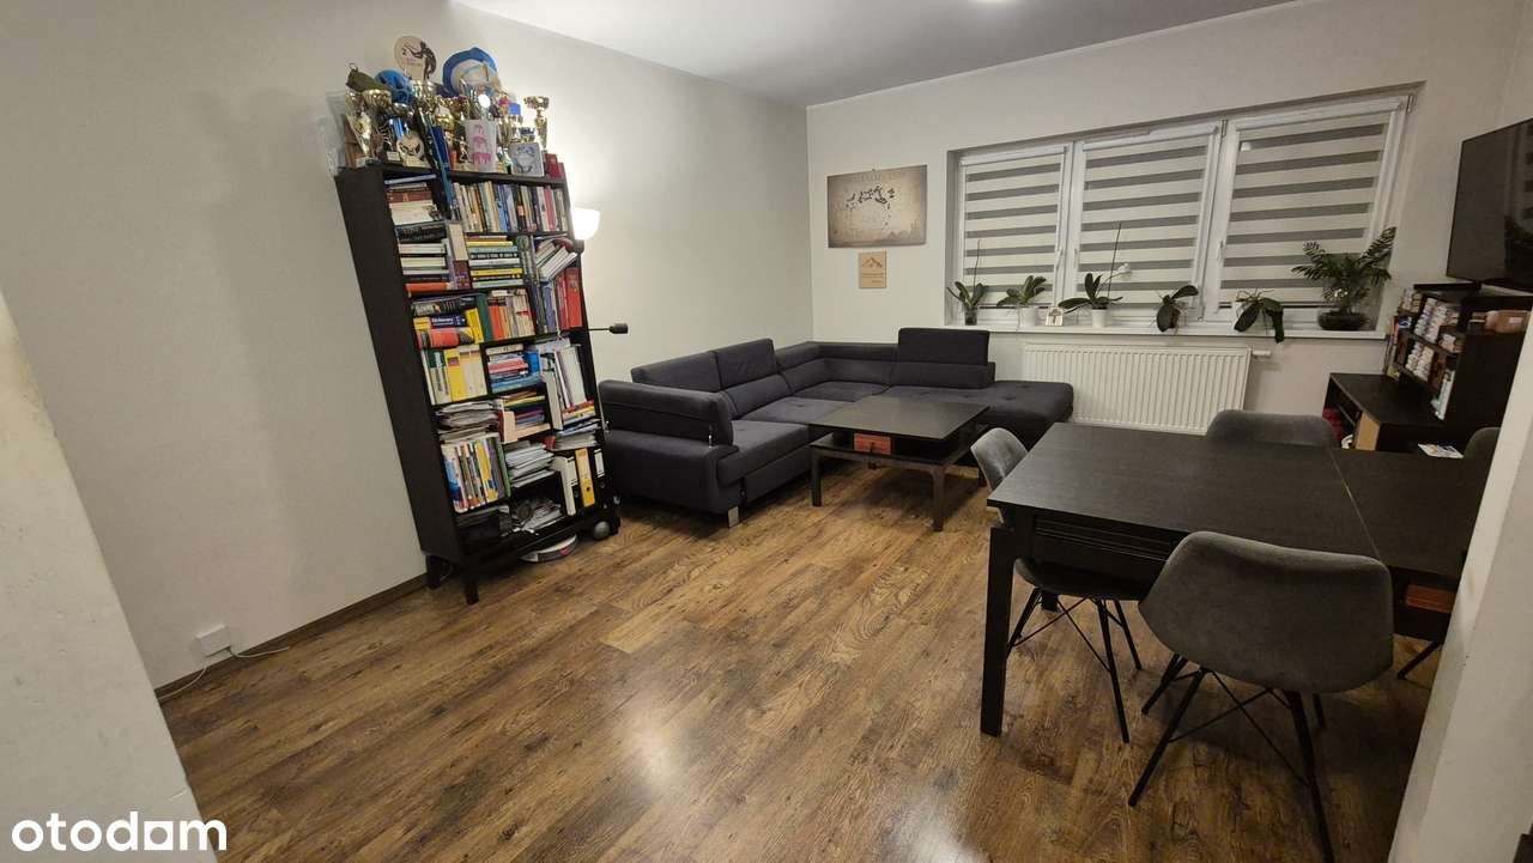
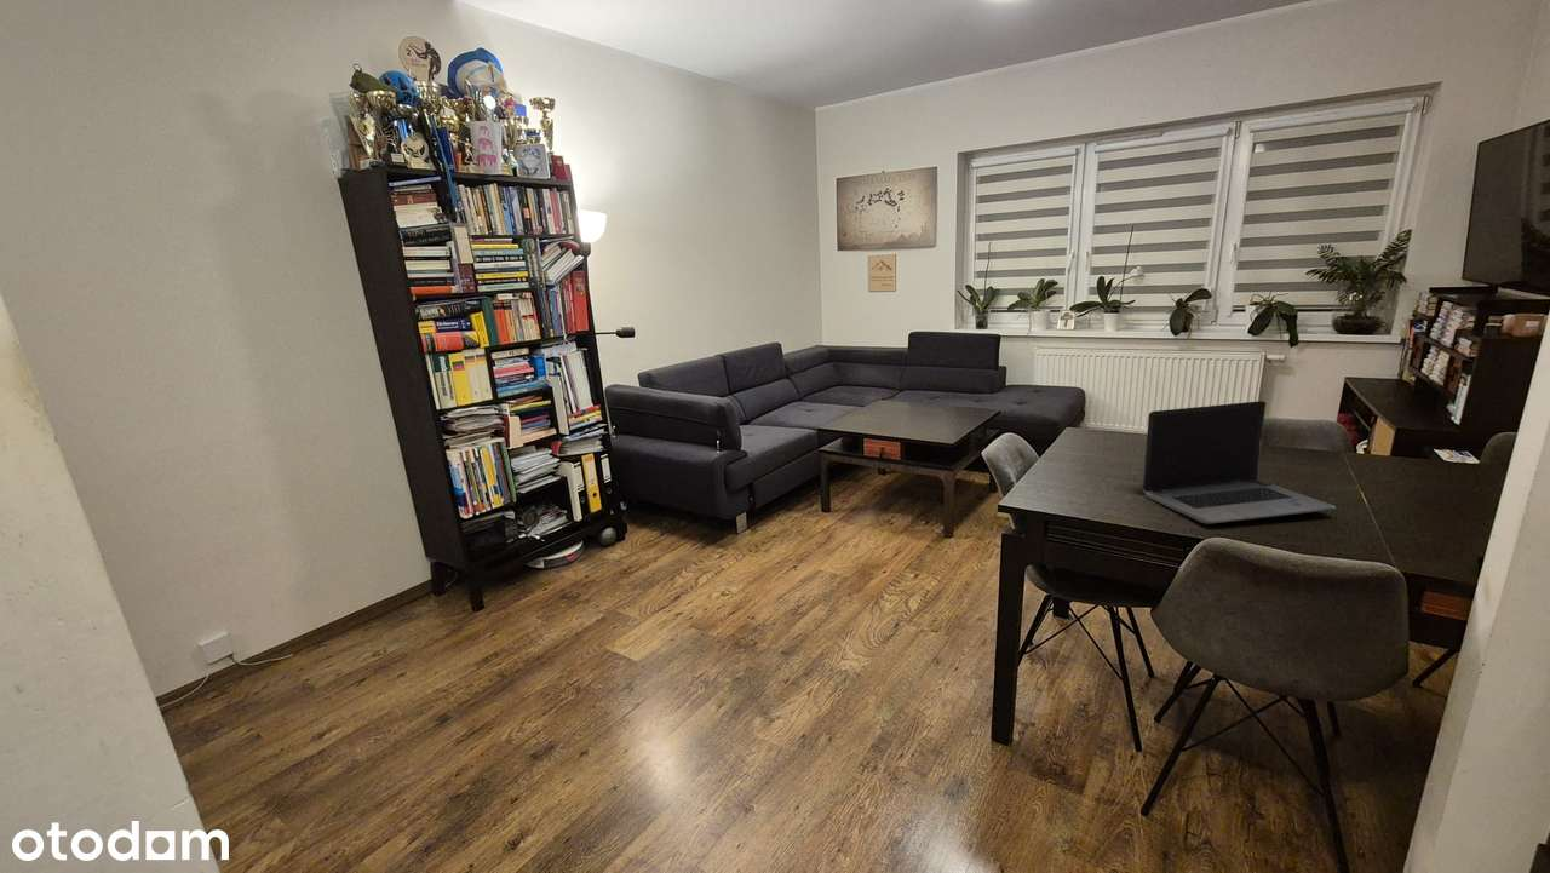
+ laptop computer (1238, 460)
